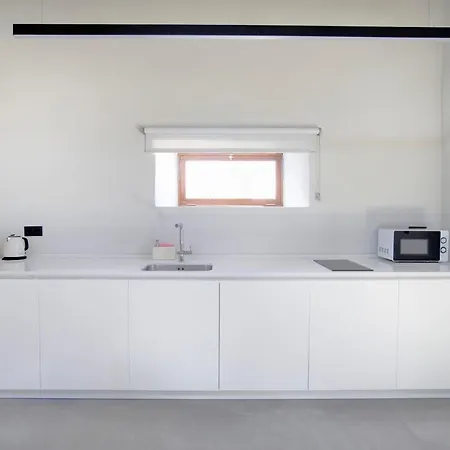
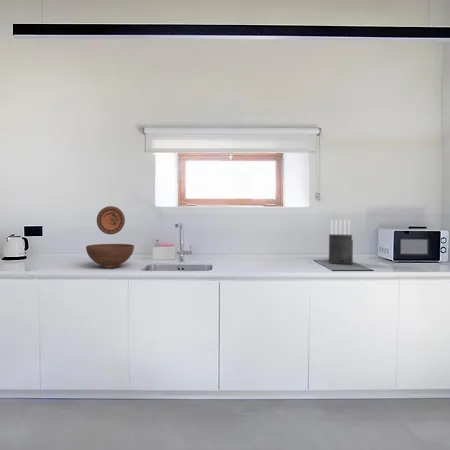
+ knife block (340, 241)
+ fruit bowl (110, 256)
+ decorative plate (110, 220)
